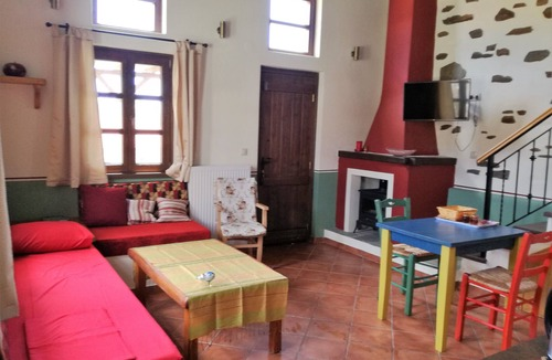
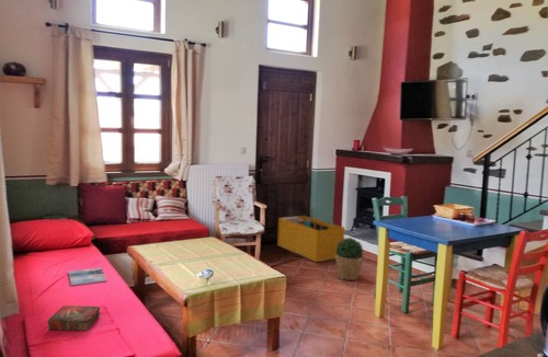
+ storage bin (309, 237)
+ magazine (87, 276)
+ potted plant (349, 257)
+ book (75, 316)
